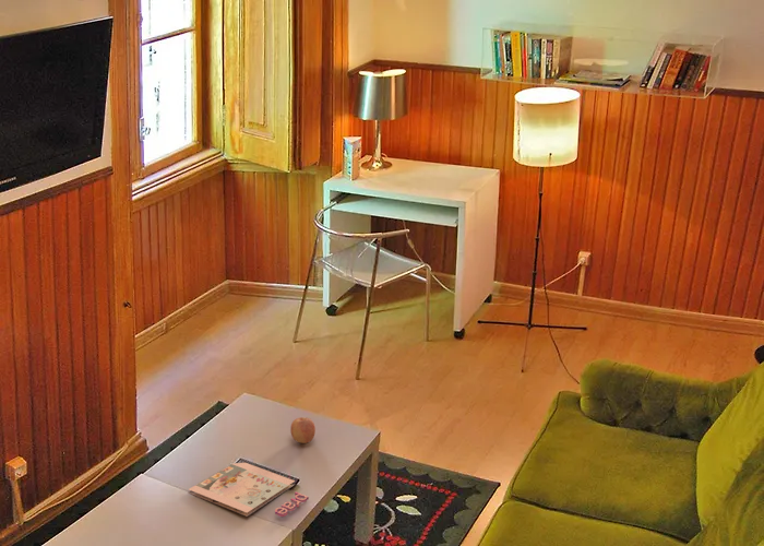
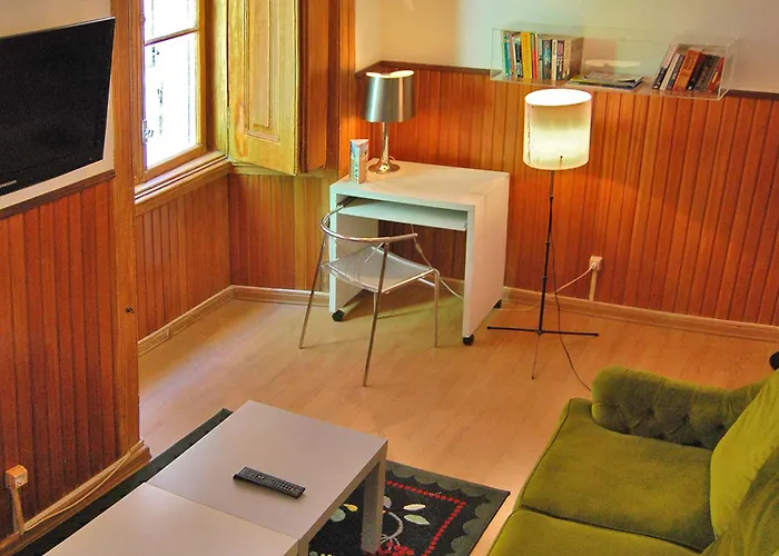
- magazine (253, 490)
- fruit (302, 430)
